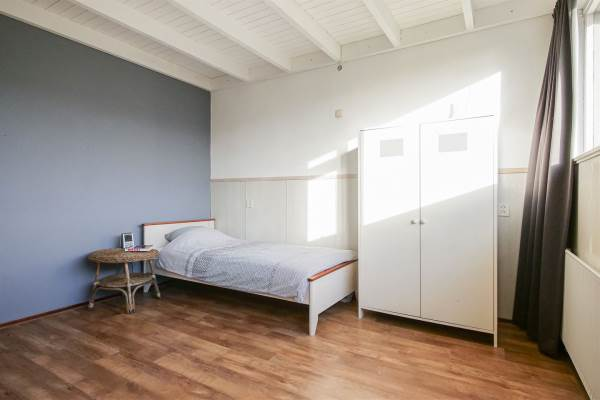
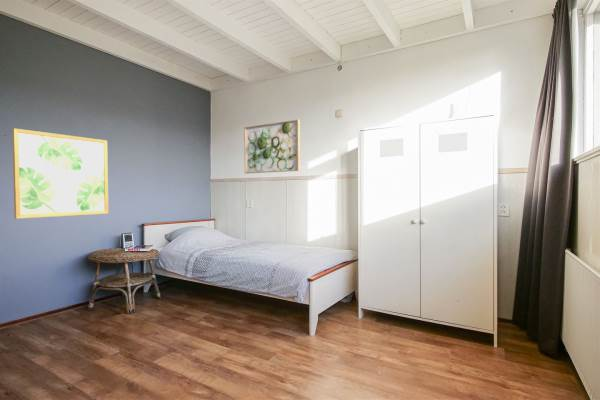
+ wall art (65, 175)
+ wall art (270, 147)
